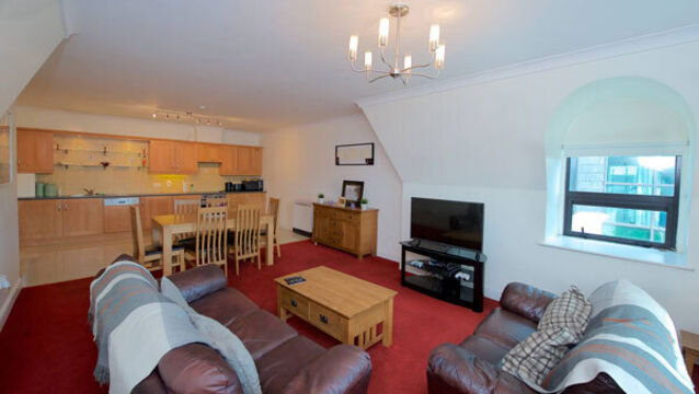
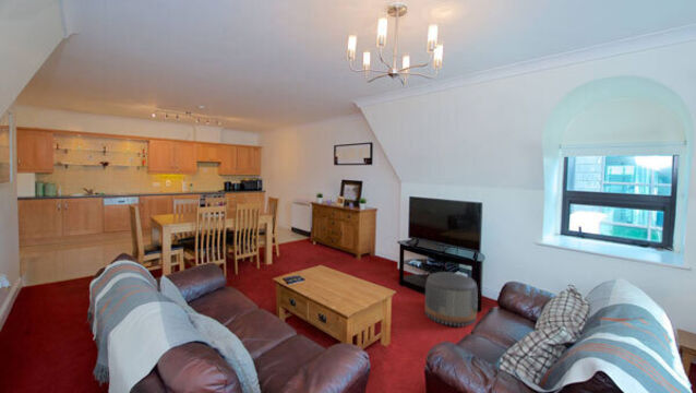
+ pouf (451, 295)
